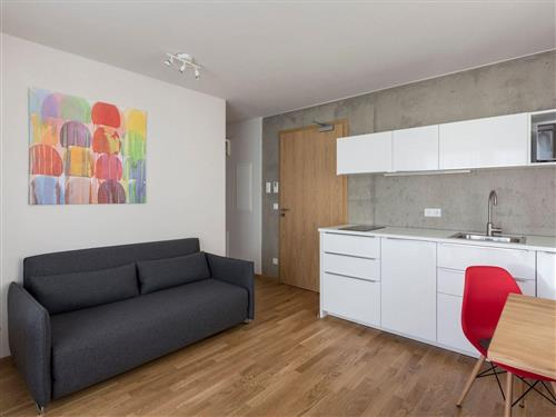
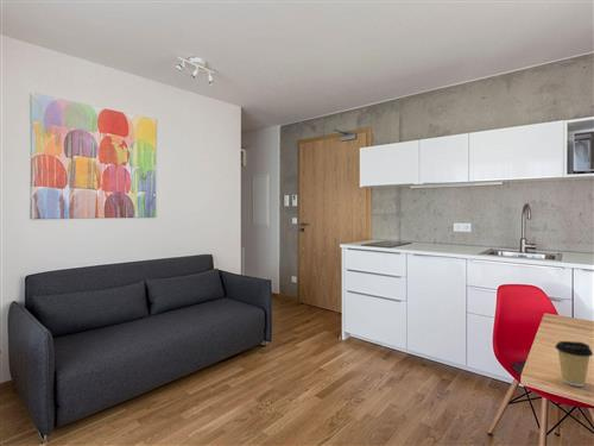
+ coffee cup (573, 363)
